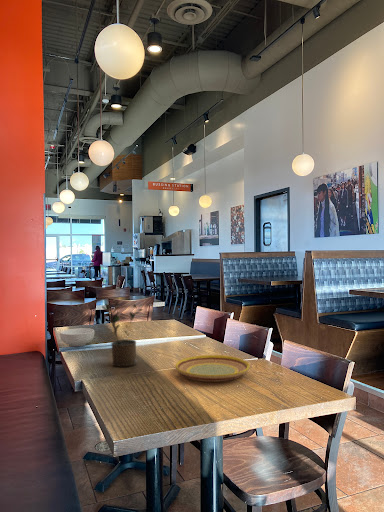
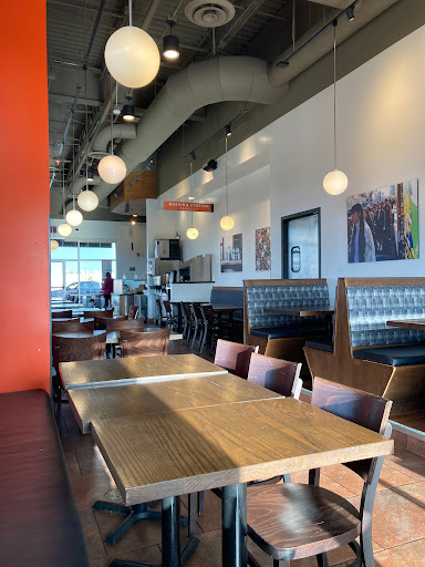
- cereal bowl (77, 337)
- potted plant (124, 331)
- plate (212, 369)
